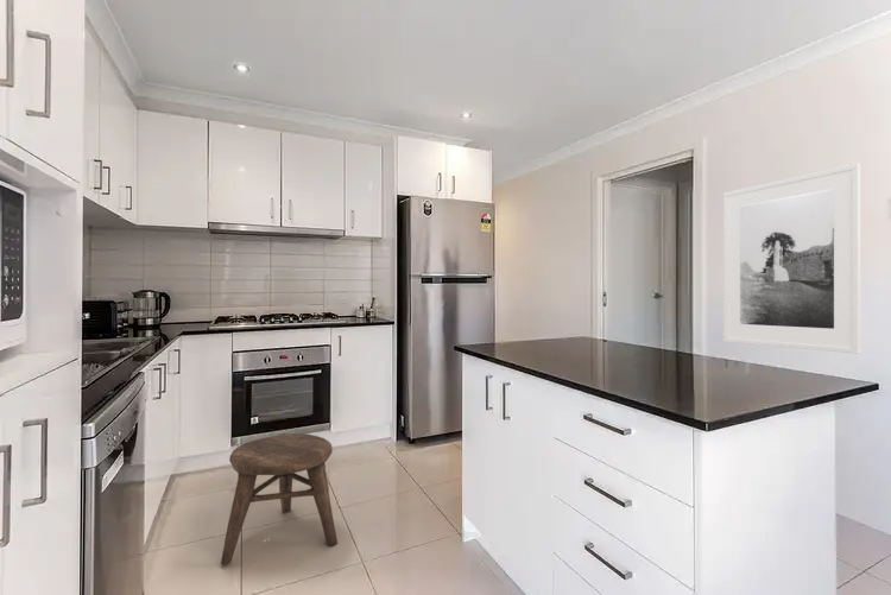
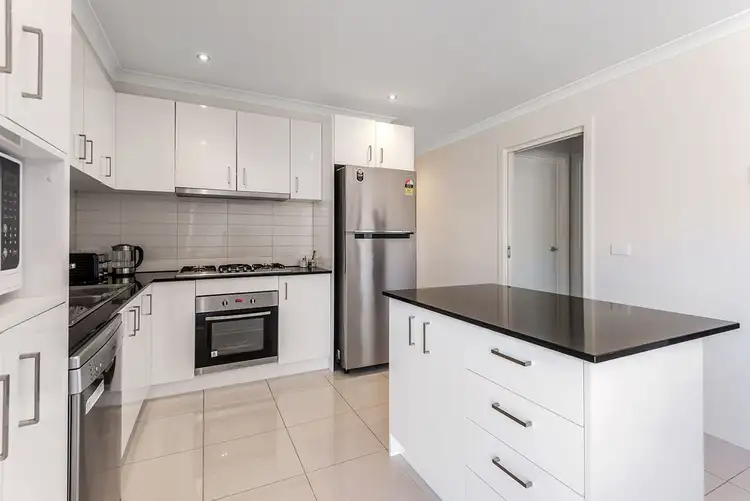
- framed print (783, 262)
- stool (286, 492)
